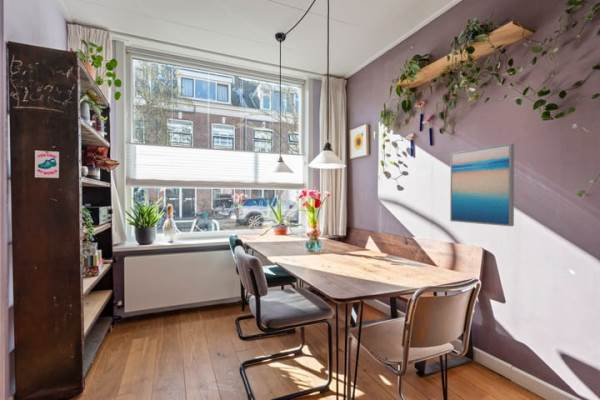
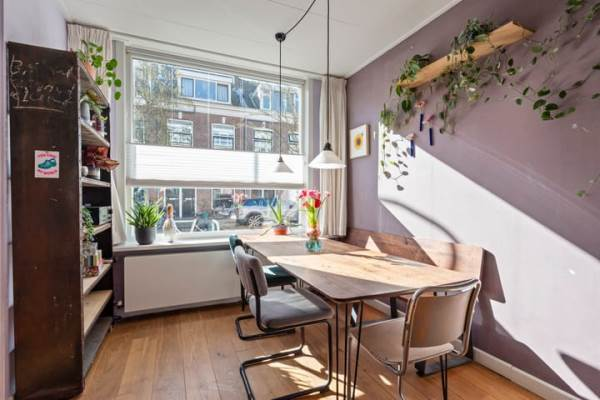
- wall art (479, 186)
